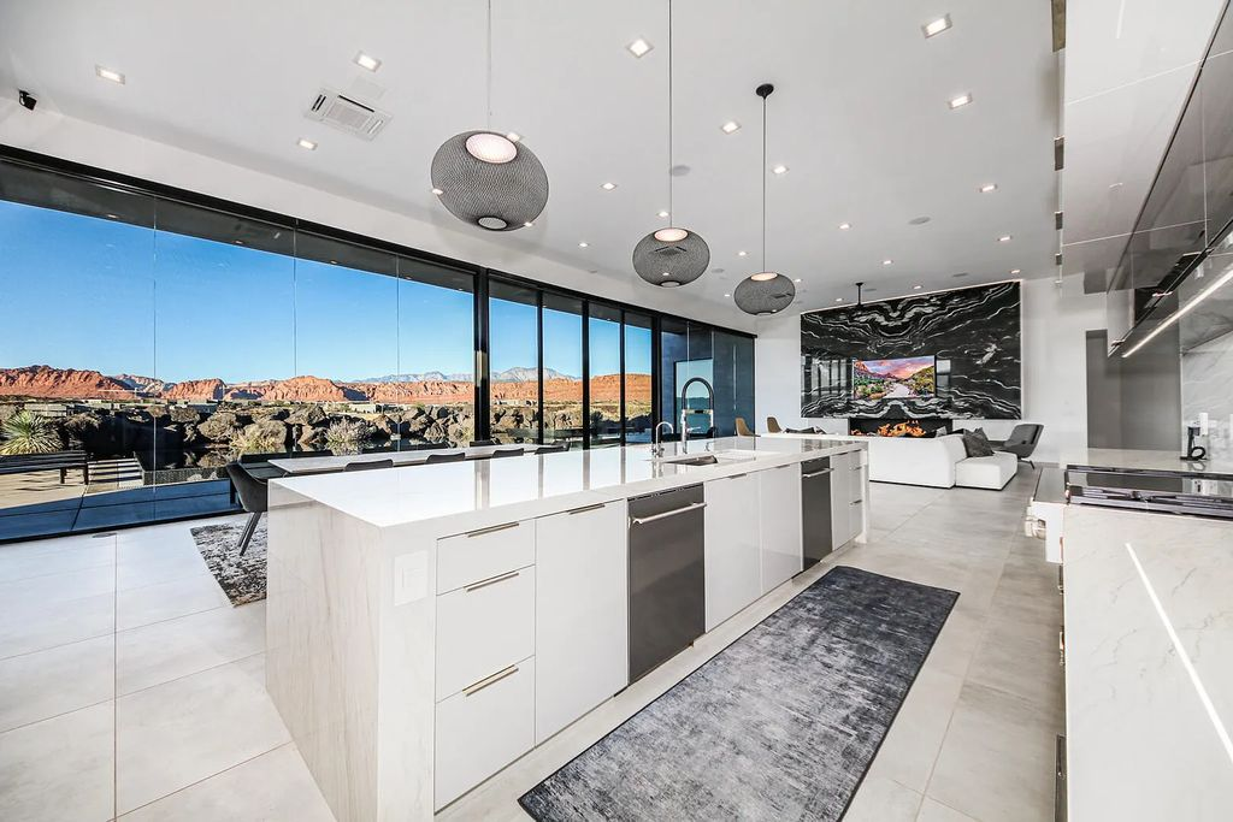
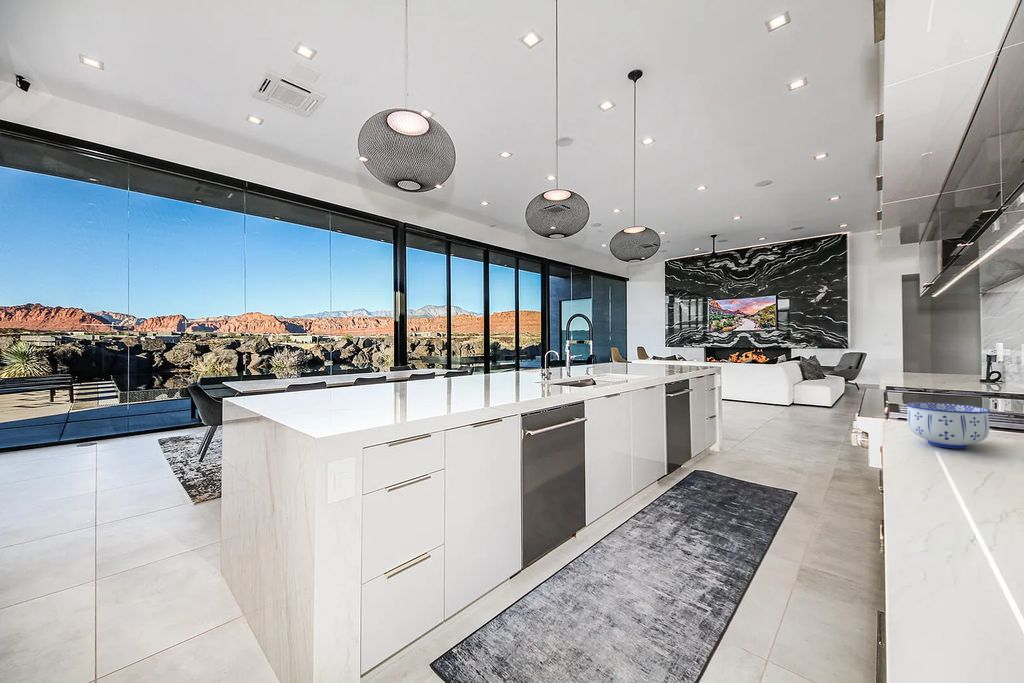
+ bowl (946, 425)
